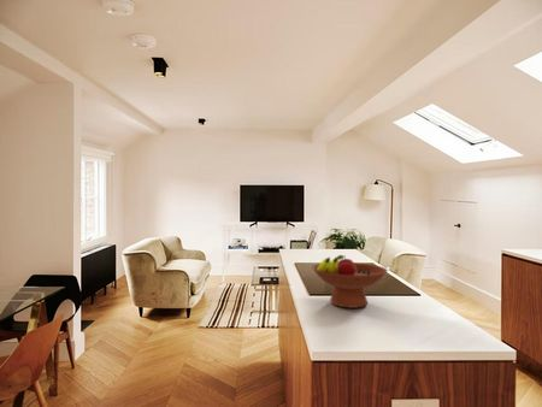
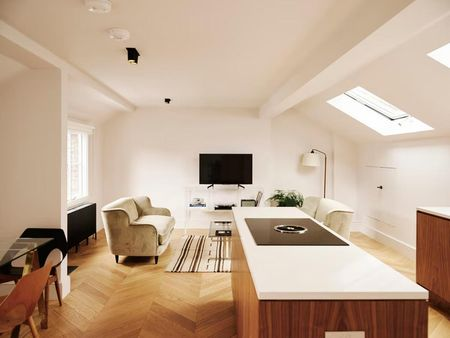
- fruit bowl (348, 278)
